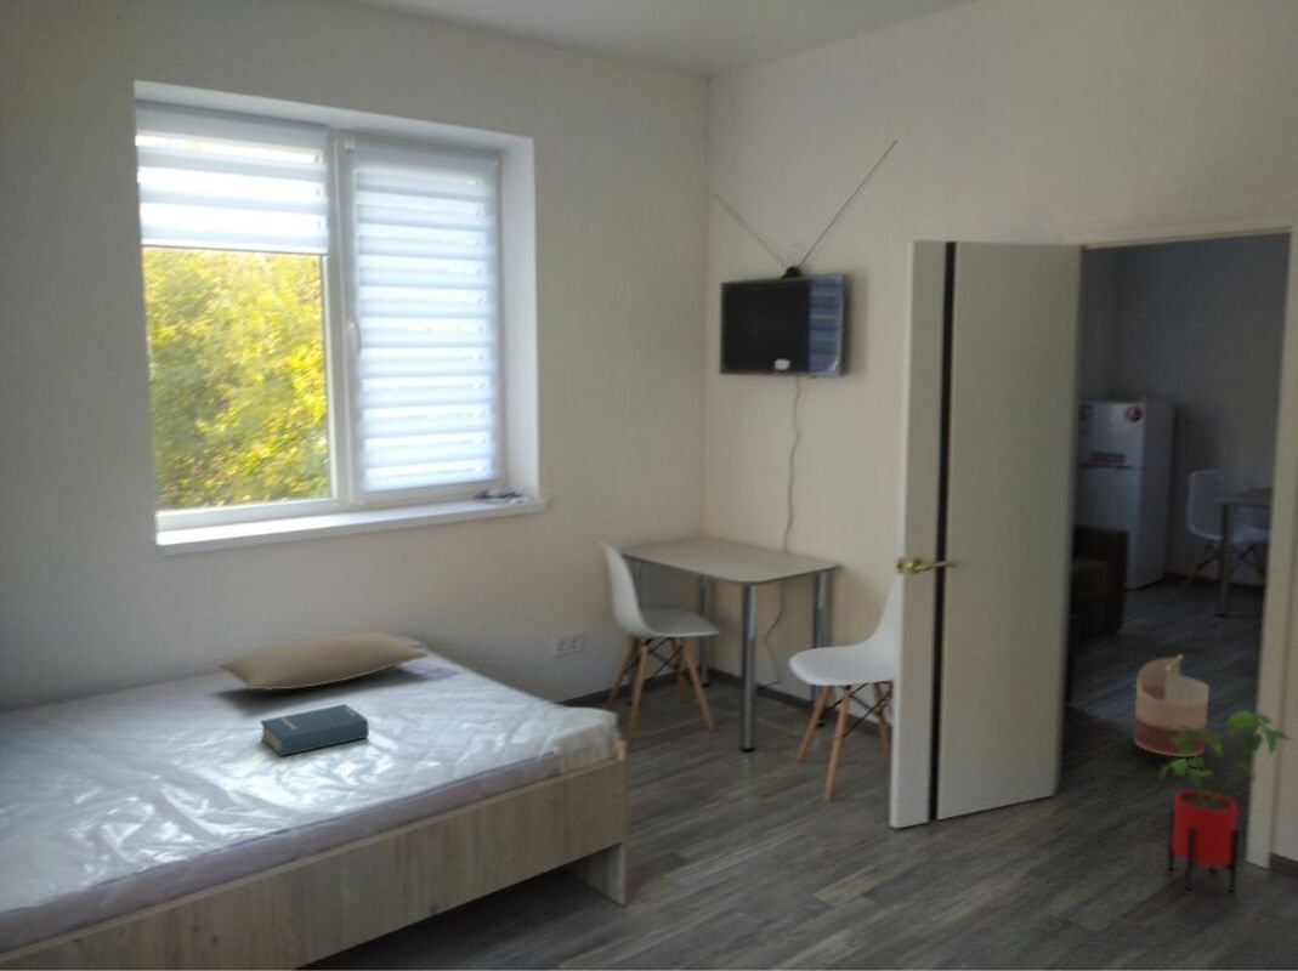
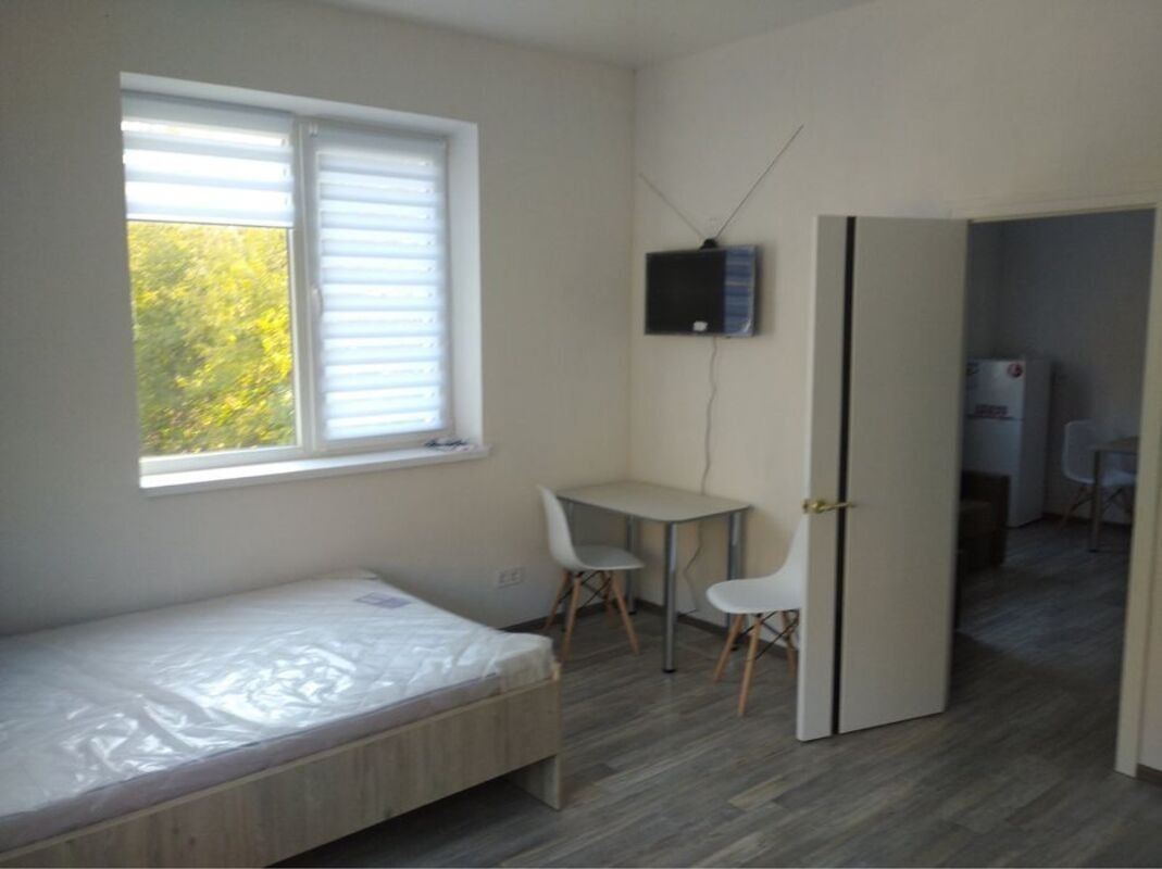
- hardback book (314, 729)
- basket (1171, 704)
- house plant (1212, 794)
- pillow (325, 660)
